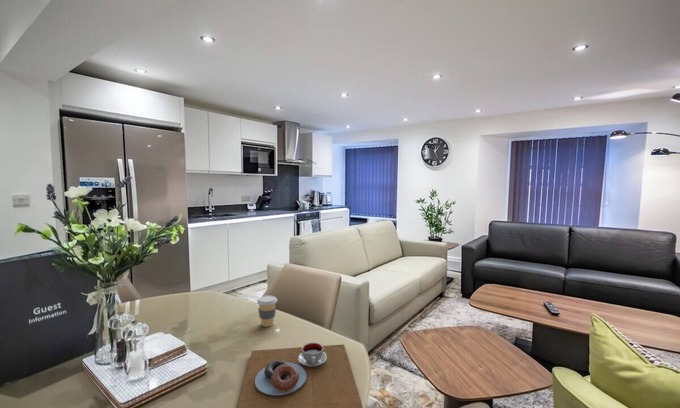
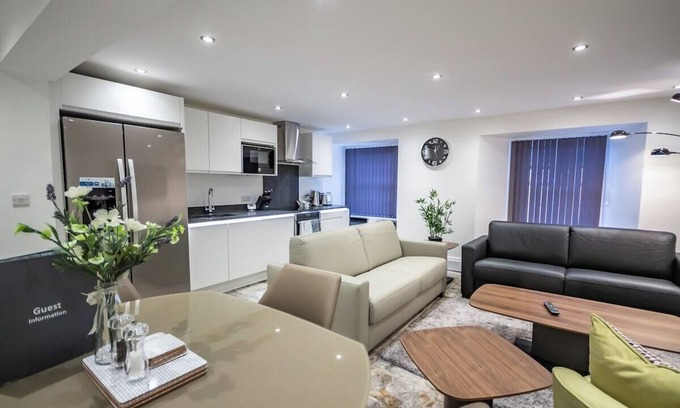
- placemat (299, 368)
- coffee cup (267, 311)
